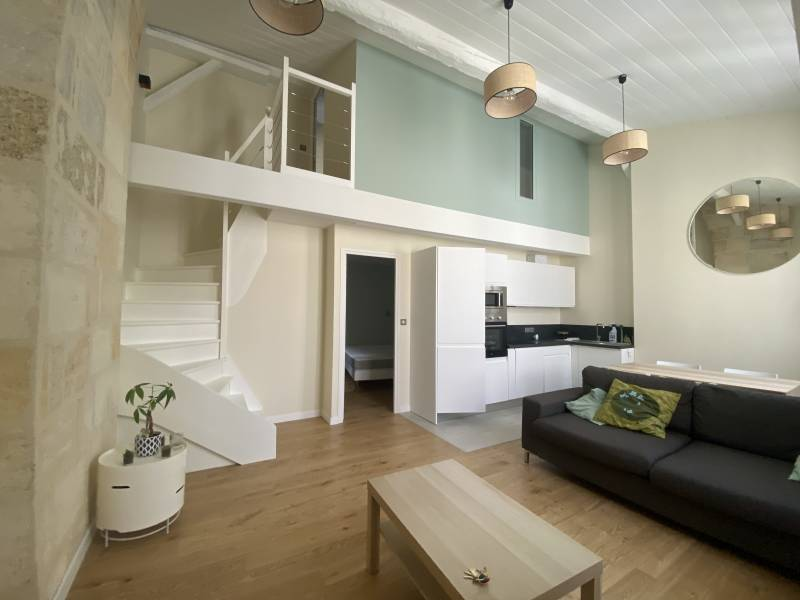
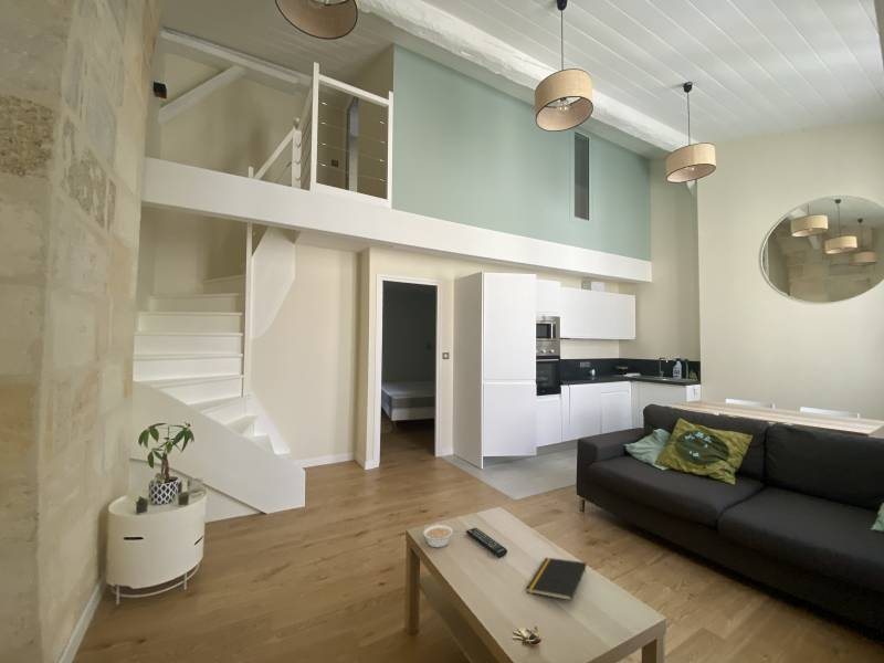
+ remote control (485, 540)
+ legume (439, 535)
+ notepad (557, 577)
